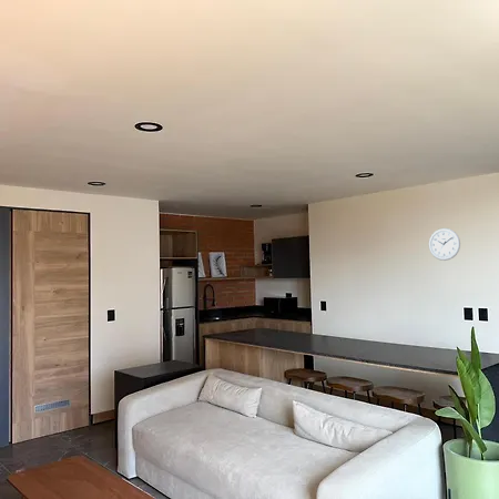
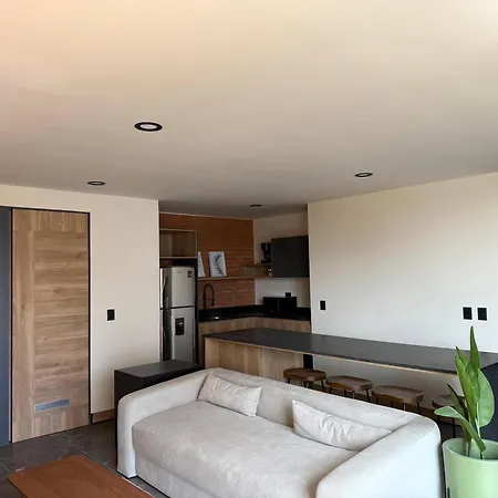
- wall clock (444, 244)
